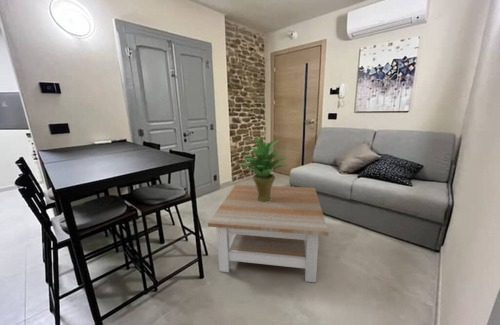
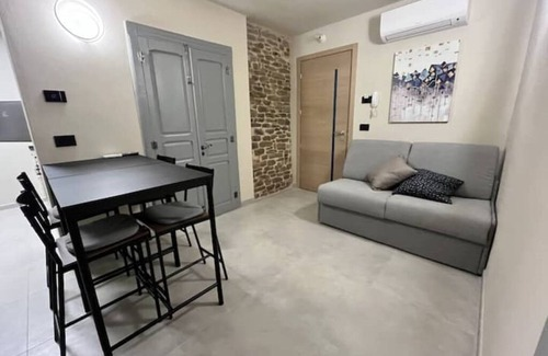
- potted plant (264, 169)
- coffee table (270, 224)
